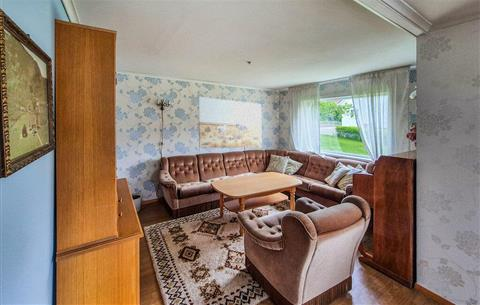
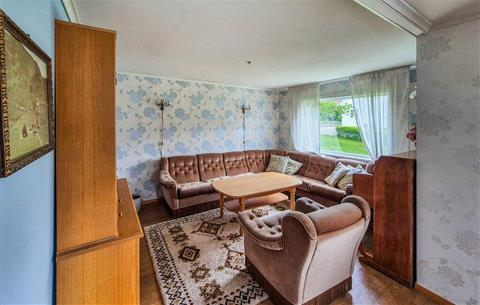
- wall art (232, 124)
